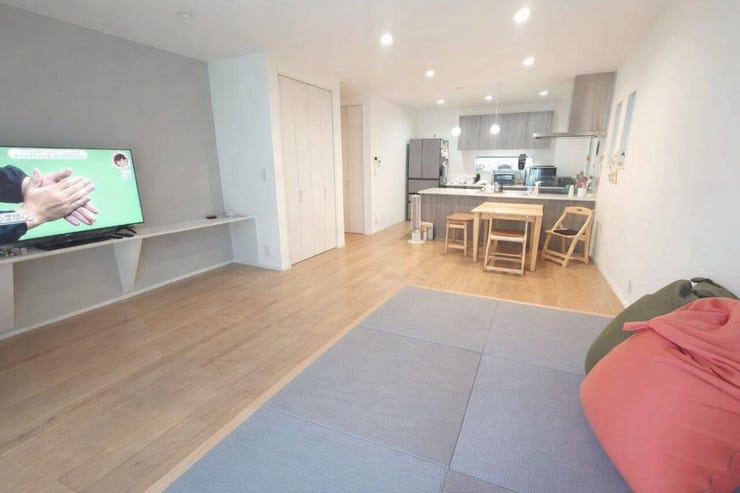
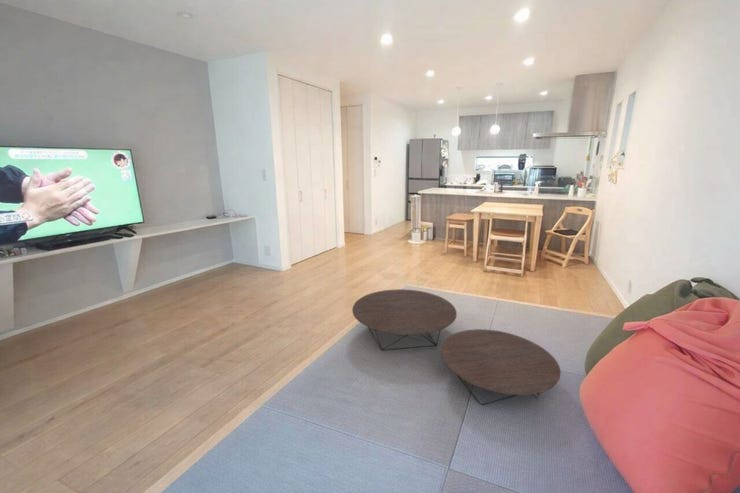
+ coffee table (438, 338)
